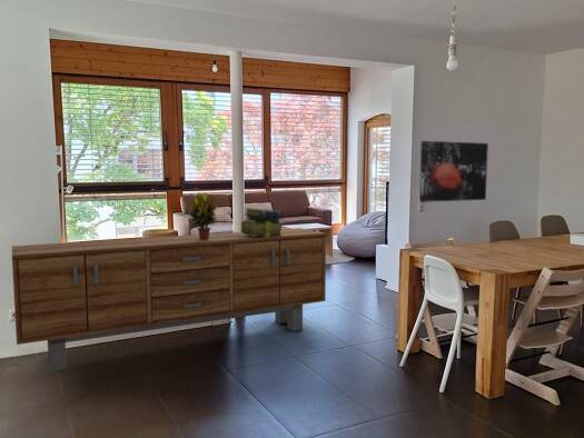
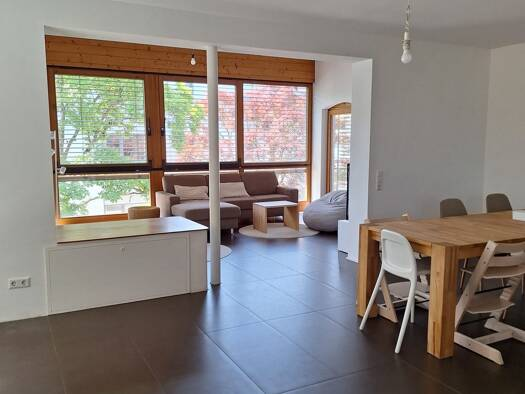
- stack of books (261, 221)
- potted plant (202, 215)
- sideboard (184, 290)
- wall art (454, 171)
